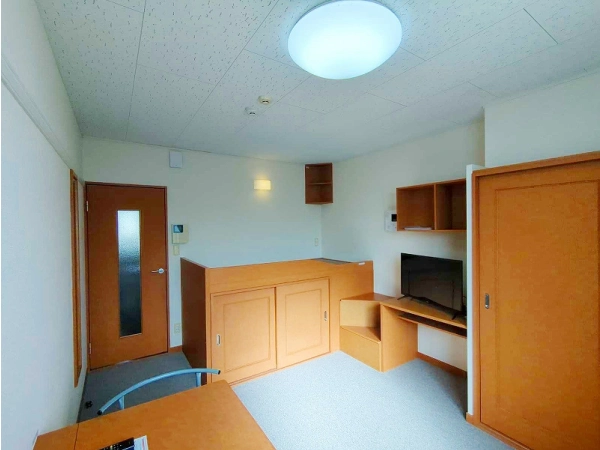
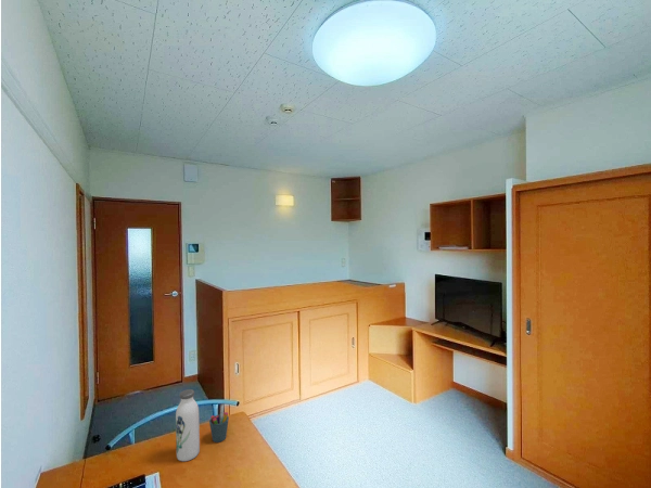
+ water bottle (187, 423)
+ pen holder (219, 423)
